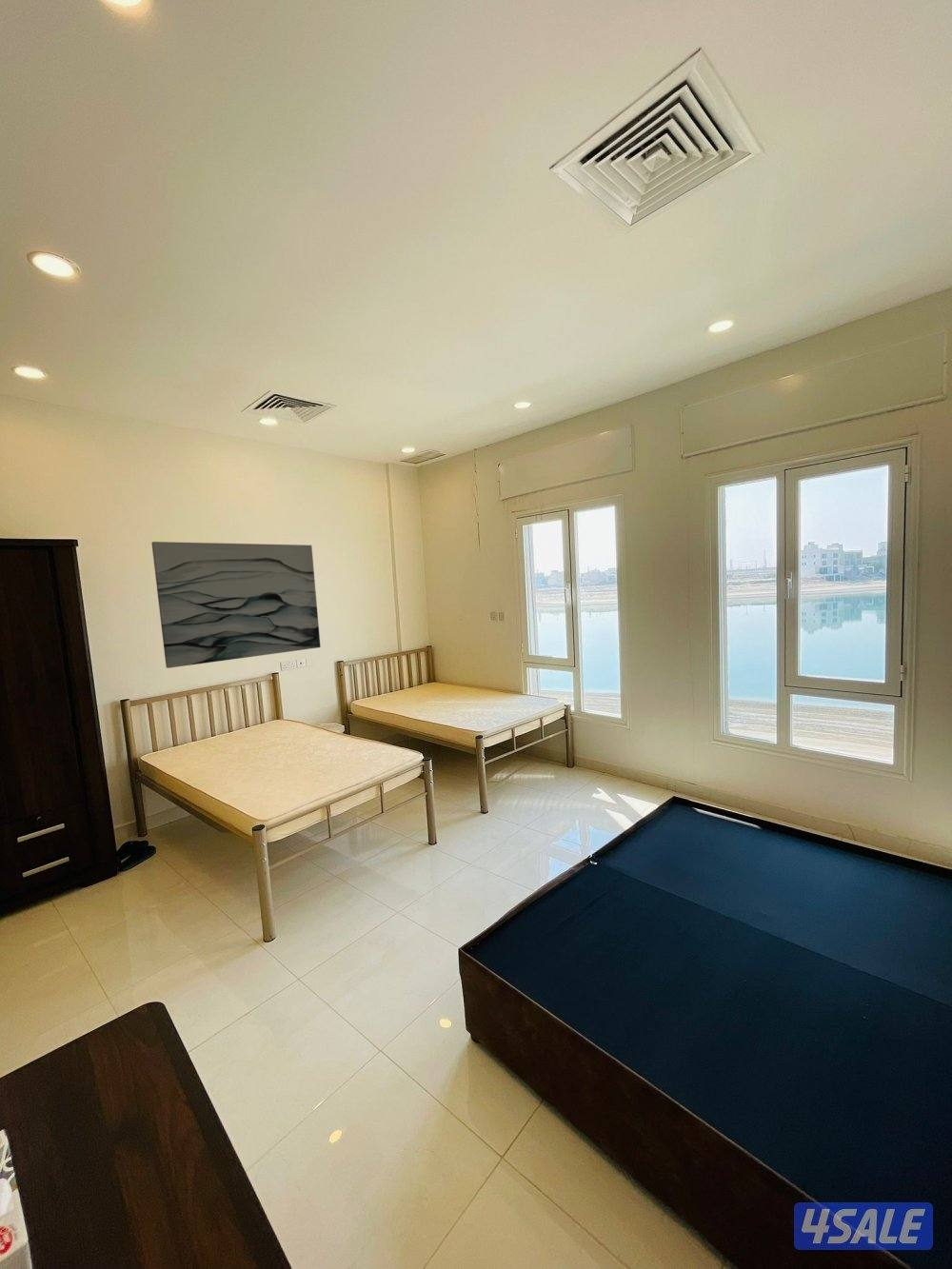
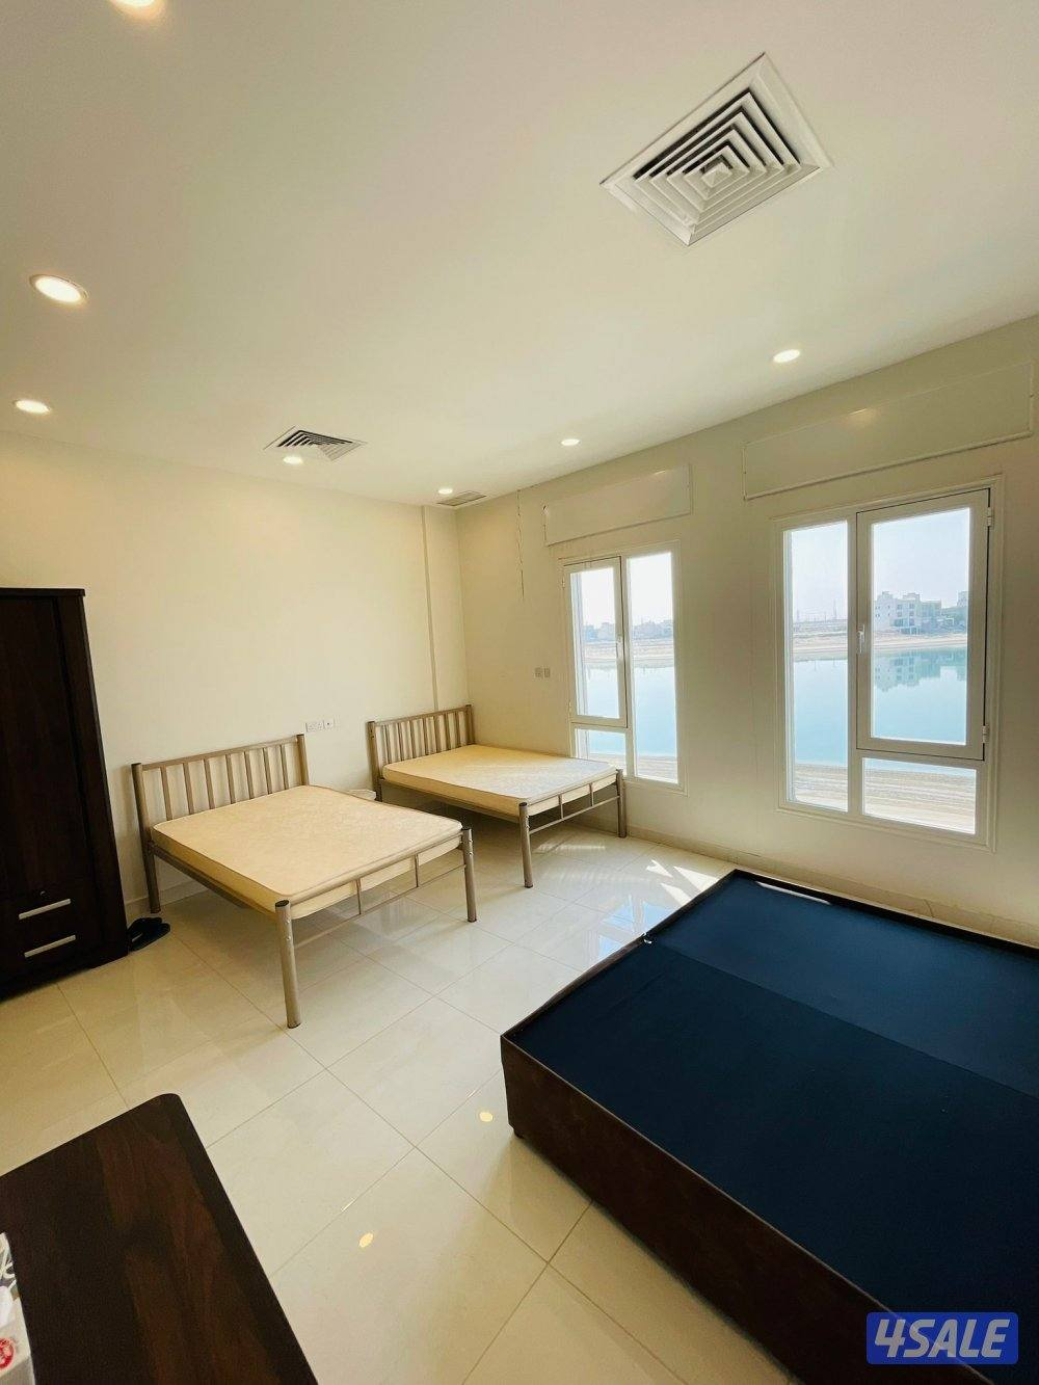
- wall art (246, 601)
